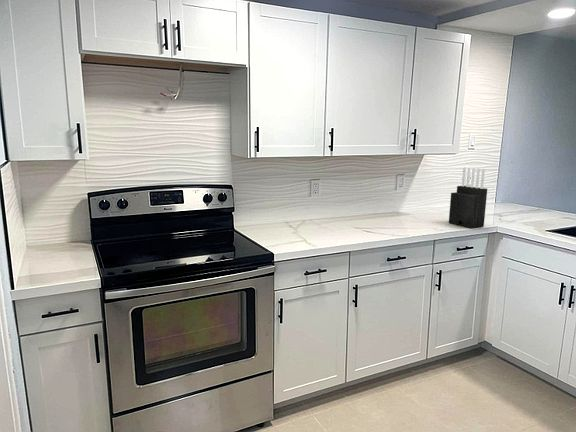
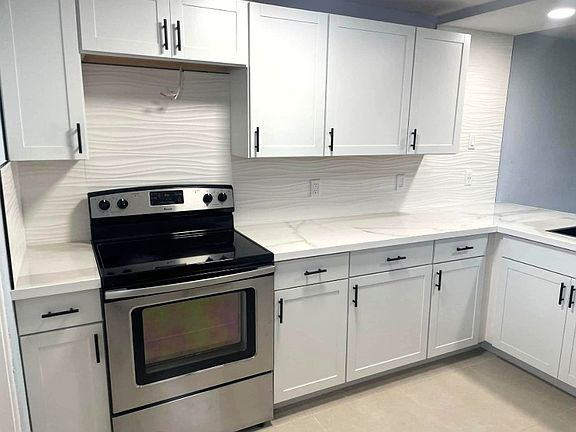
- knife block (467, 197)
